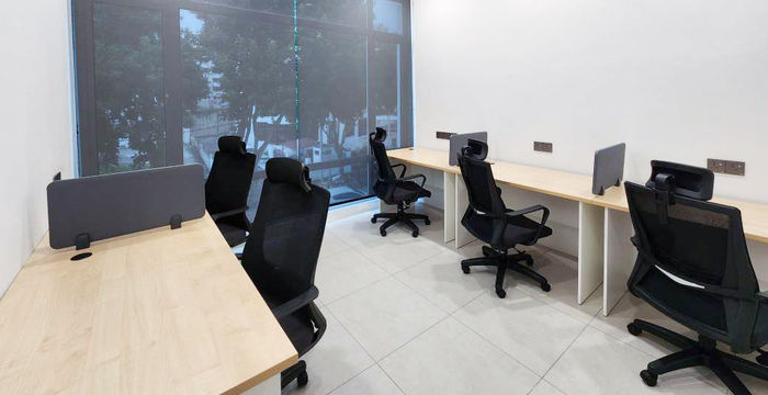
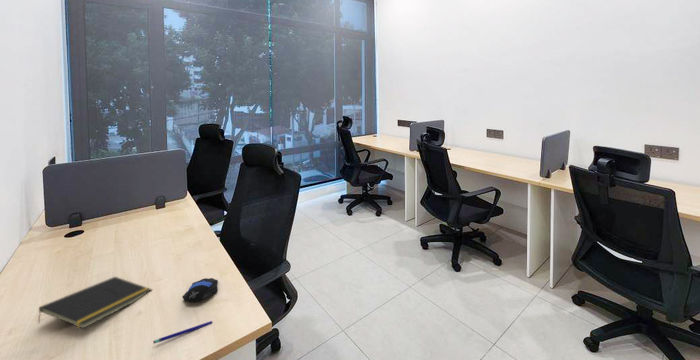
+ notepad (100, 299)
+ pen (184, 331)
+ computer mouse (202, 286)
